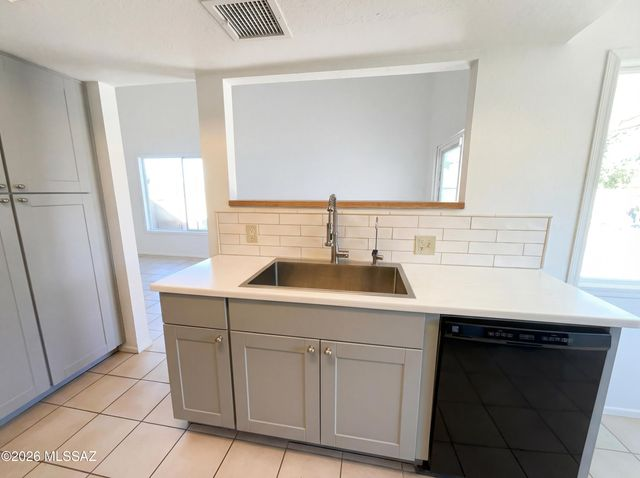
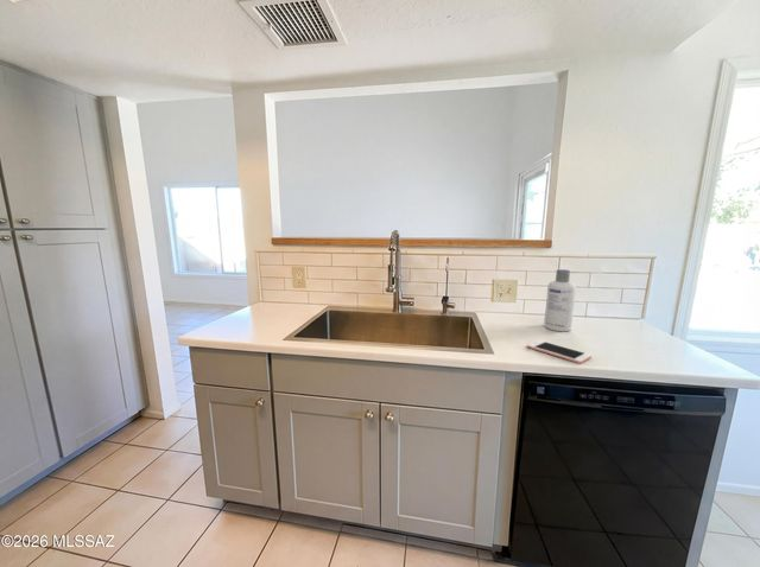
+ cell phone (557, 350)
+ screw cap bottle (559, 299)
